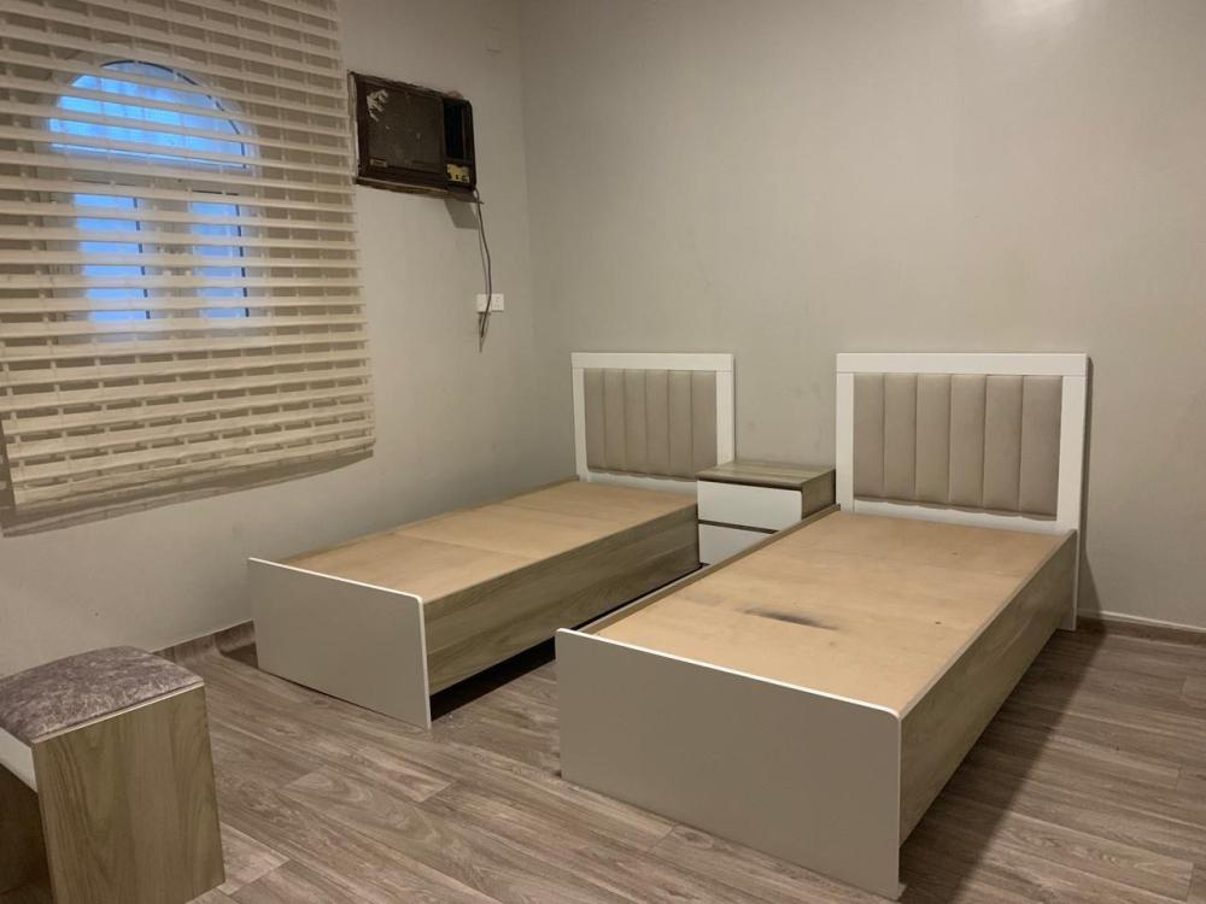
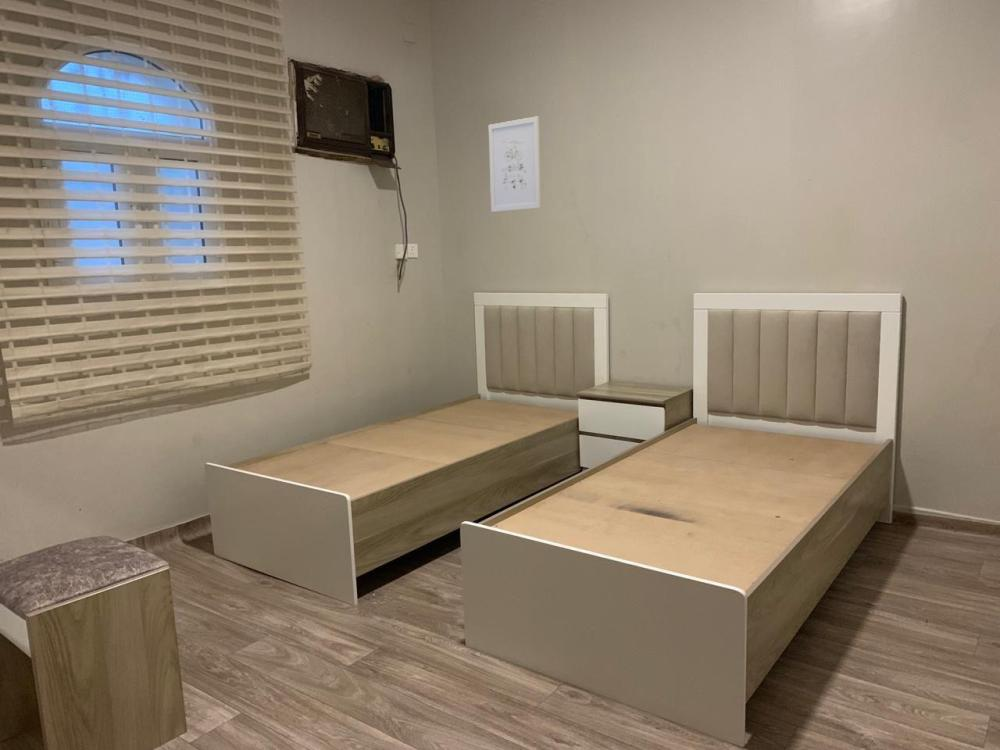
+ wall art (514, 165)
